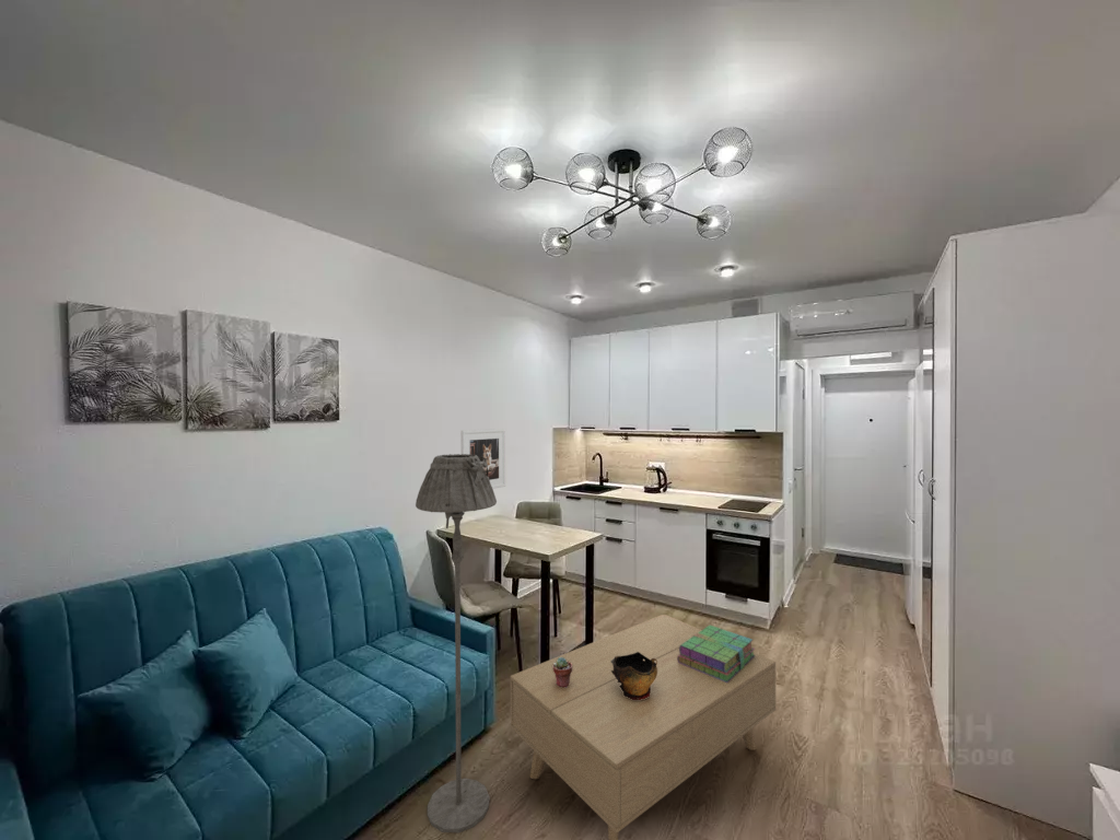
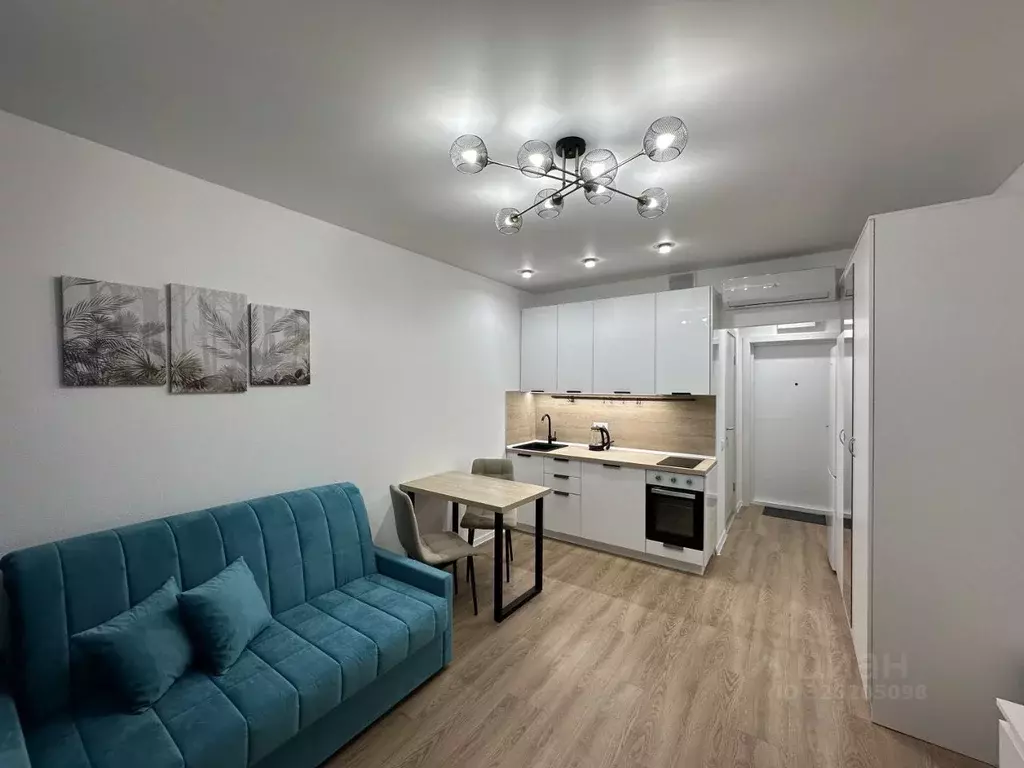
- floor lamp (457, 631)
- stack of books (716, 650)
- potted succulent (562, 669)
- decorative bowl (633, 672)
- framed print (485, 458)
- coffee table (644, 713)
